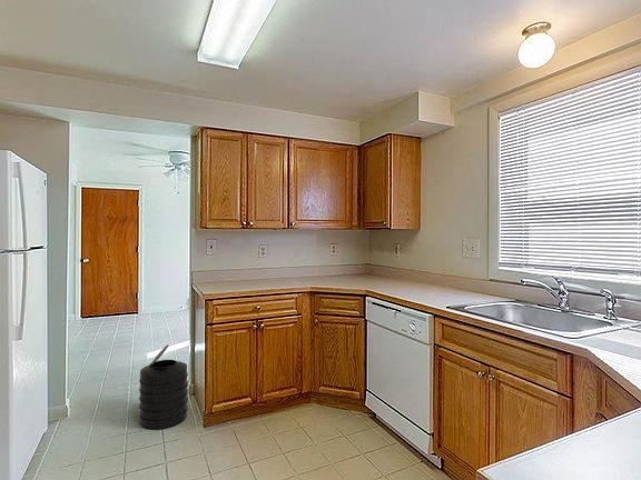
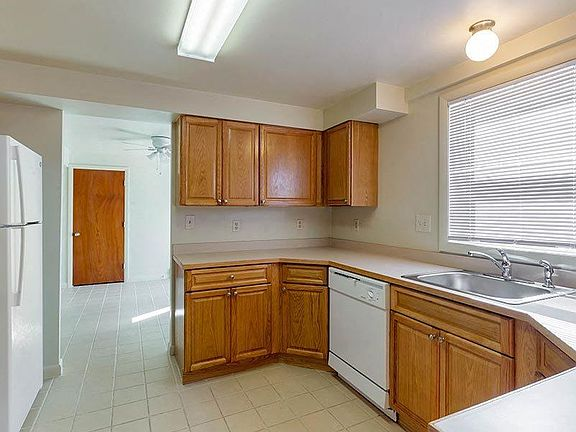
- trash can (164, 381)
